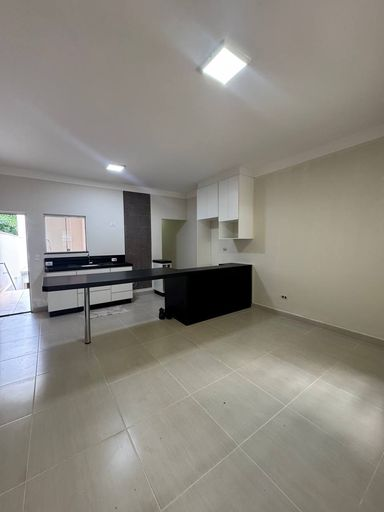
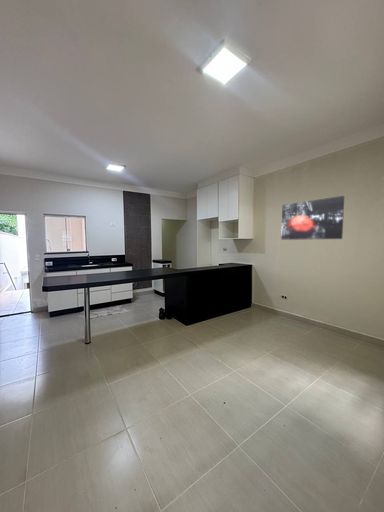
+ wall art (309, 220)
